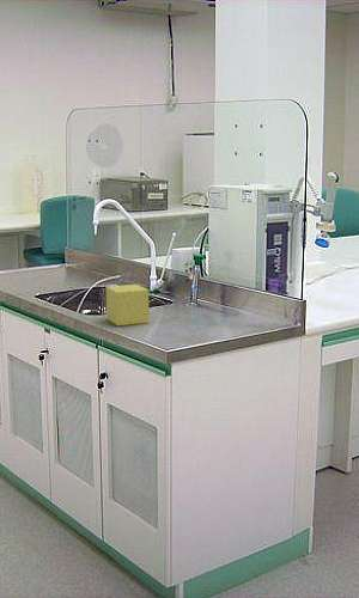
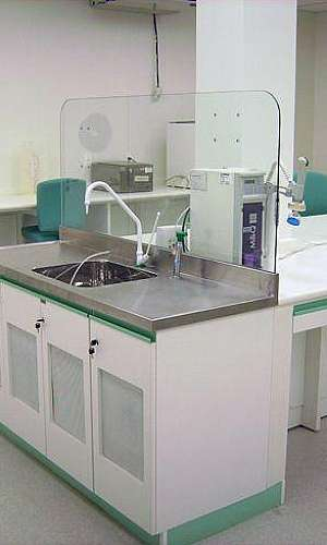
- sponge (127, 304)
